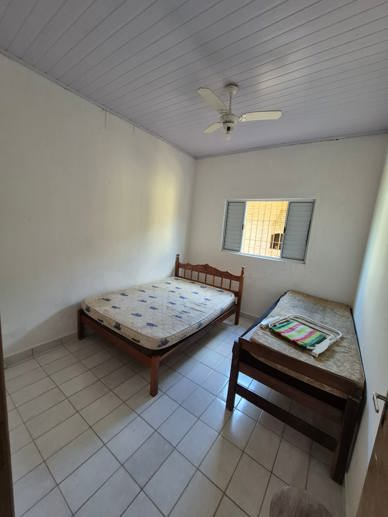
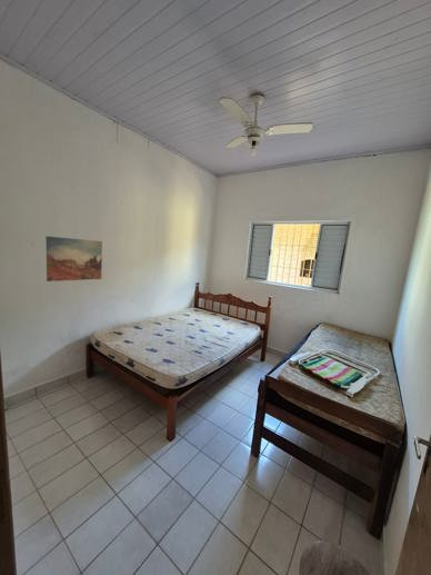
+ wall art (76, 259)
